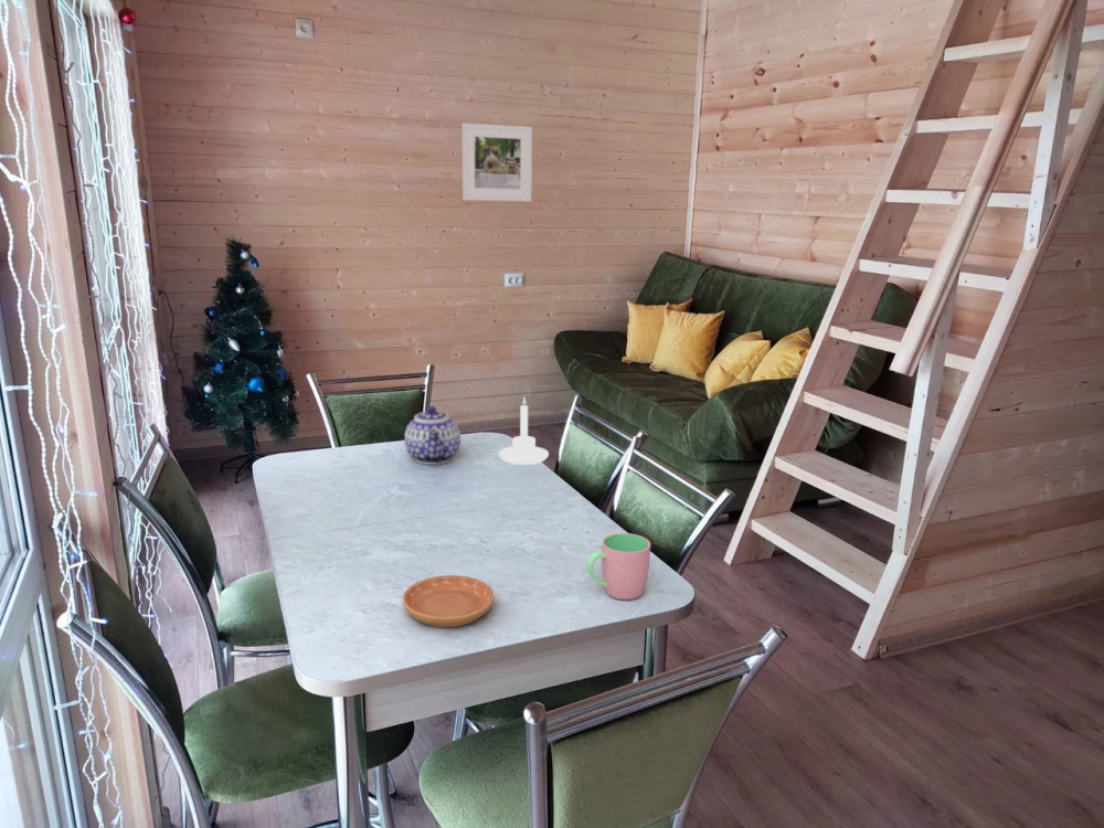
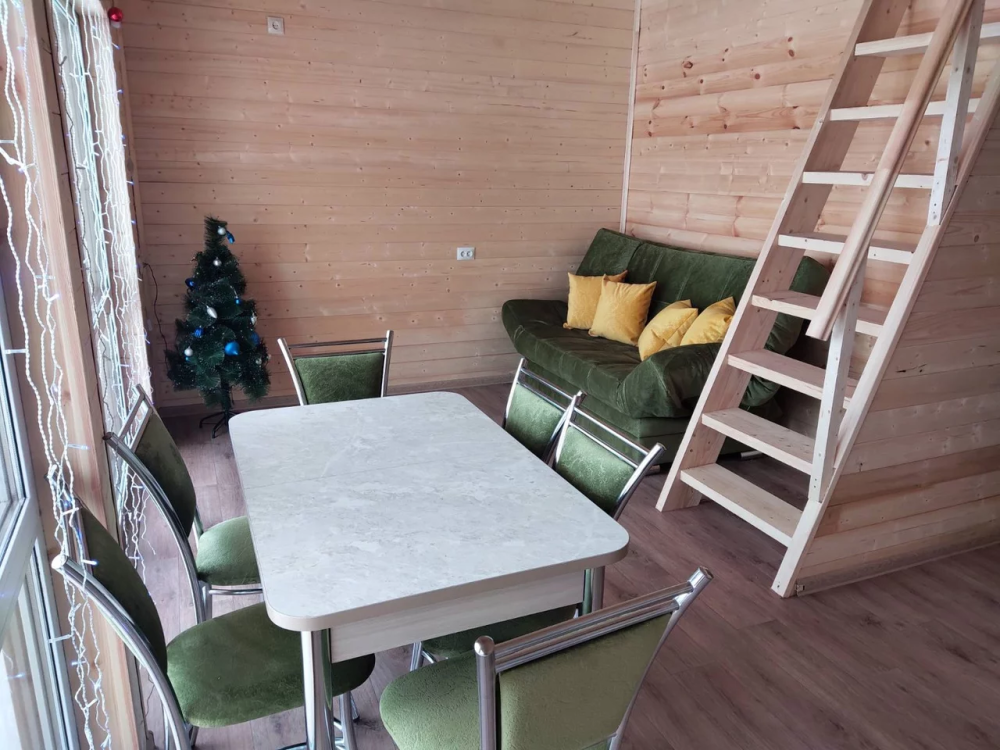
- teapot (432, 433)
- cup (617, 567)
- candle holder (523, 427)
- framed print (497, 162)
- saucer (448, 602)
